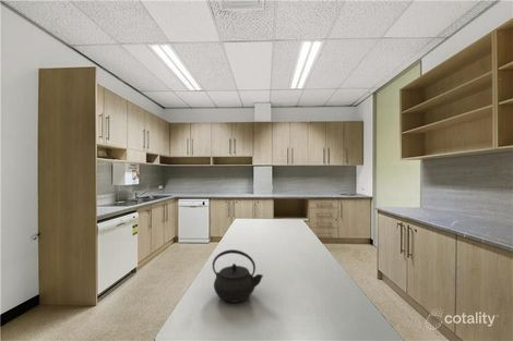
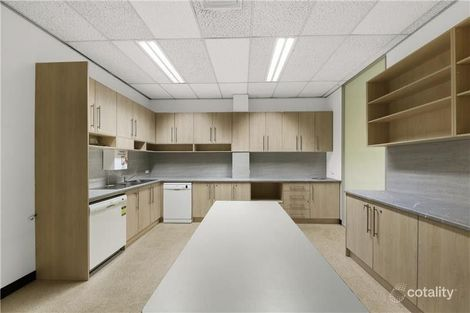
- kettle (237, 272)
